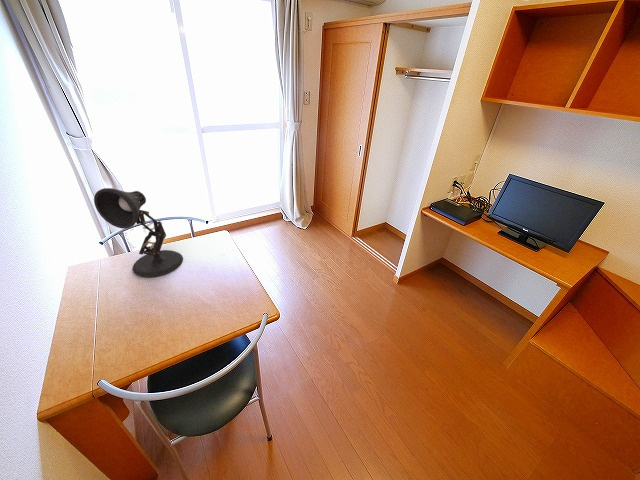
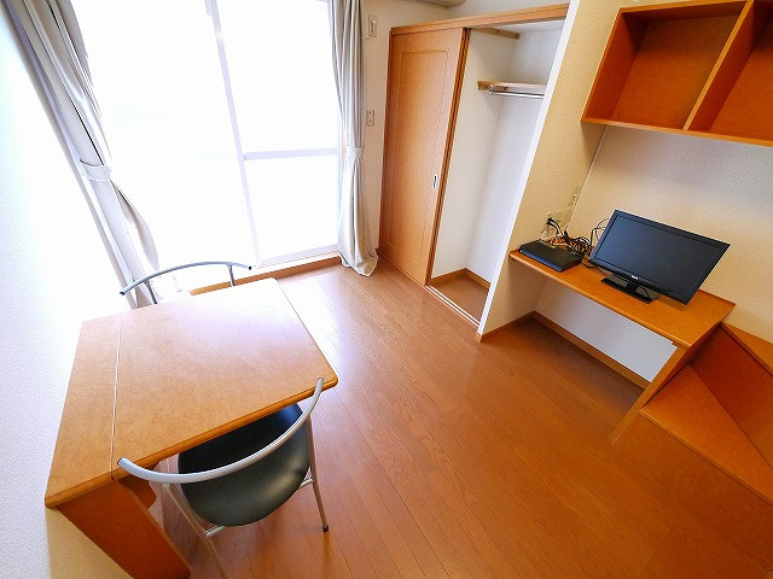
- desk lamp (145, 225)
